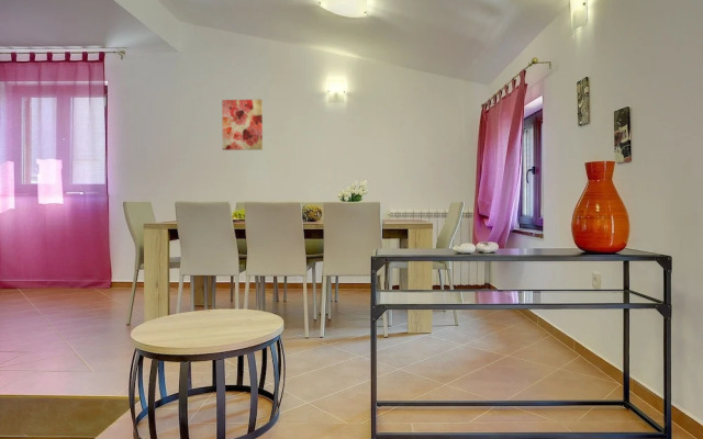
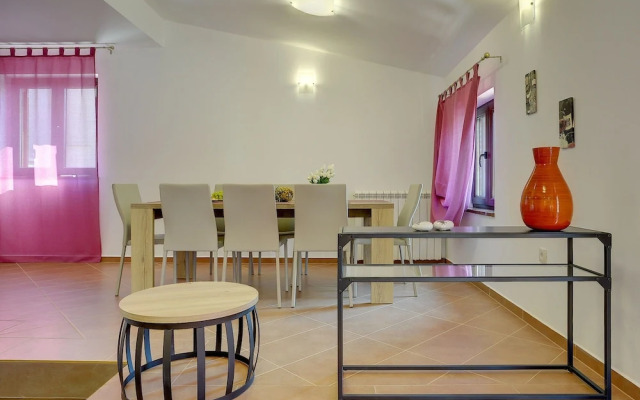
- wall art (242, 124)
